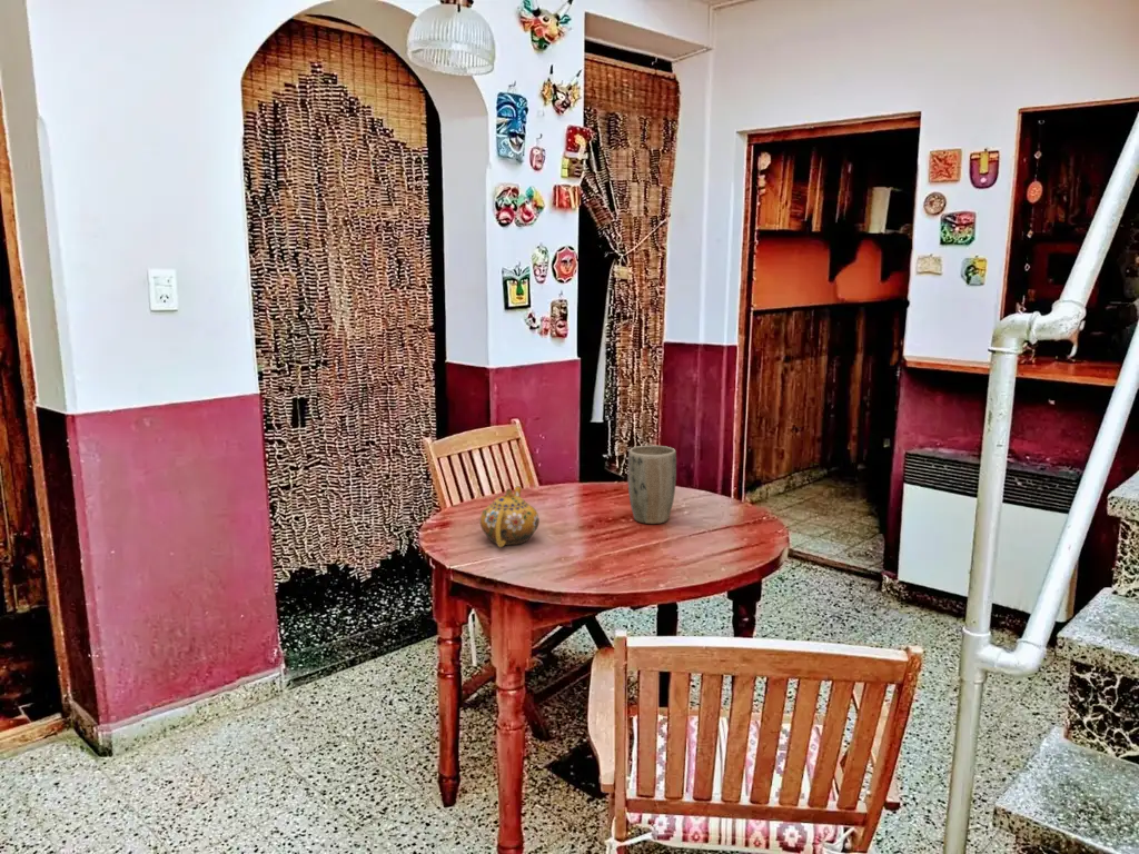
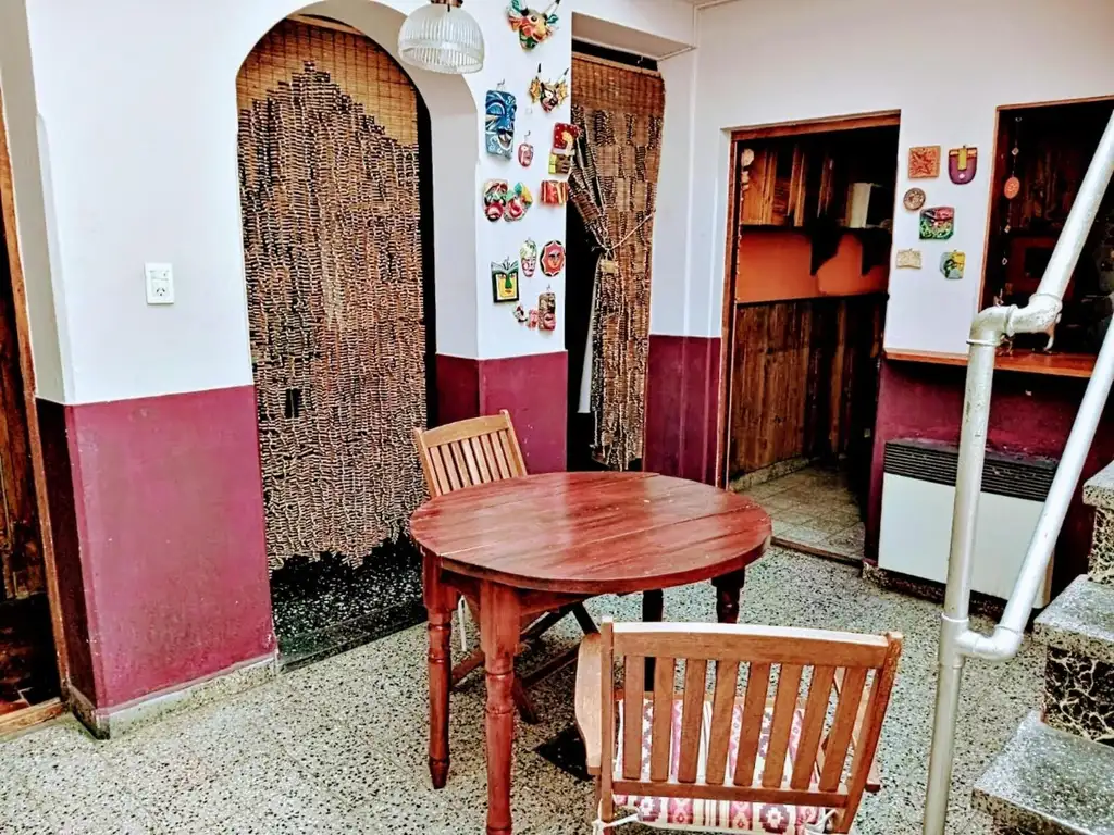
- teapot (509, 514)
- plant pot (652, 484)
